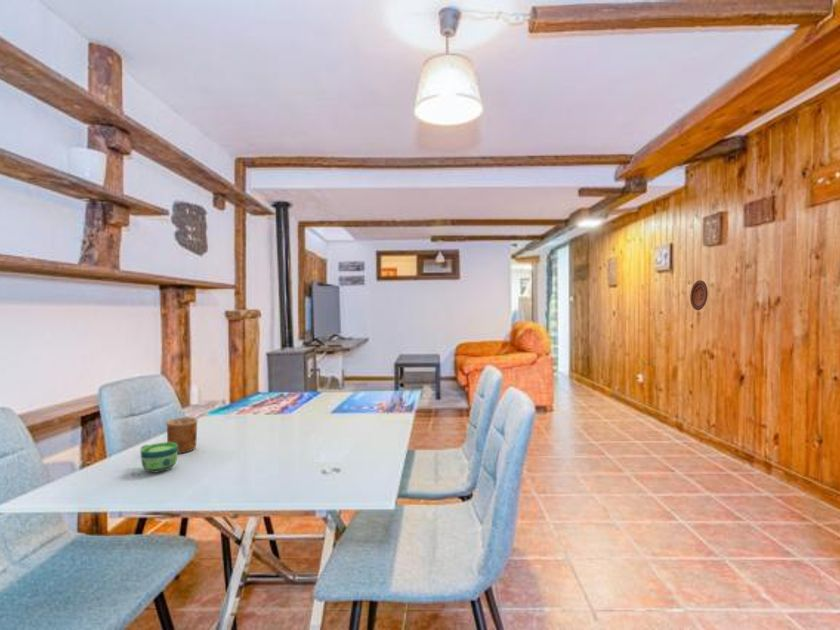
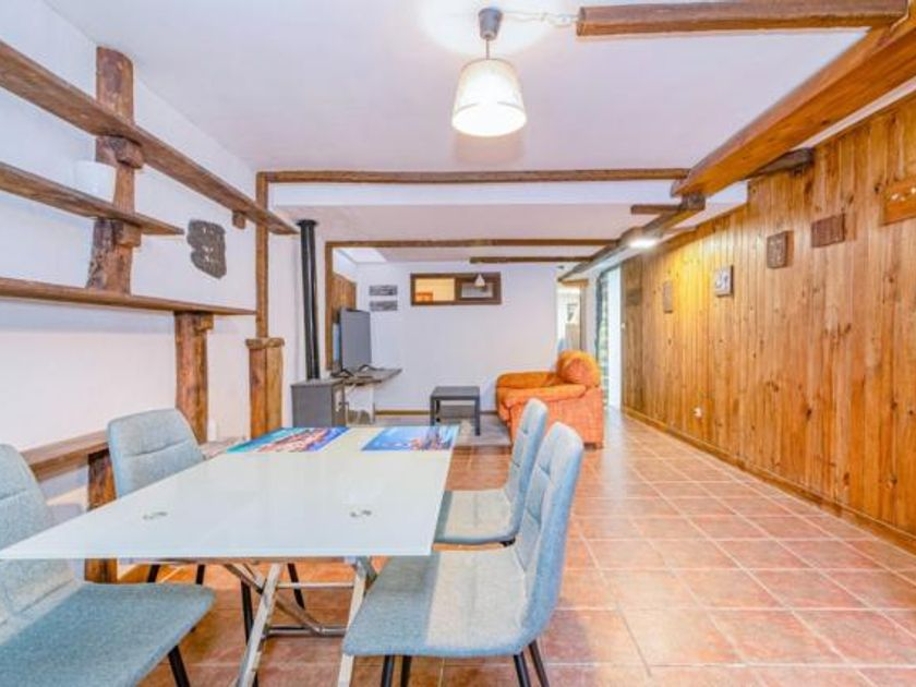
- decorative plate (699, 295)
- cup (155, 457)
- cup (182, 435)
